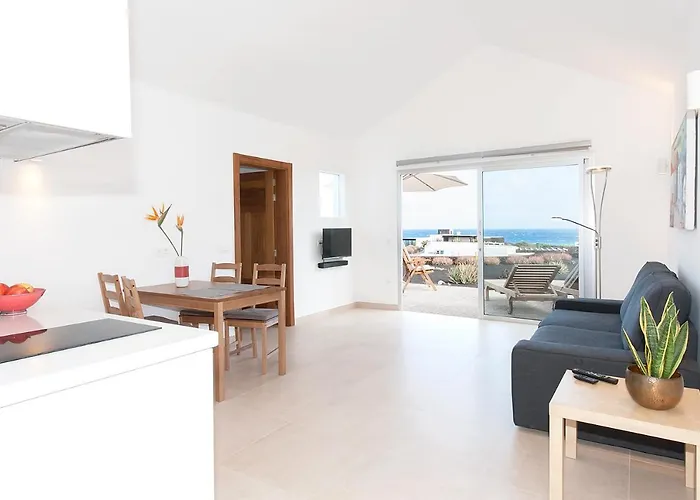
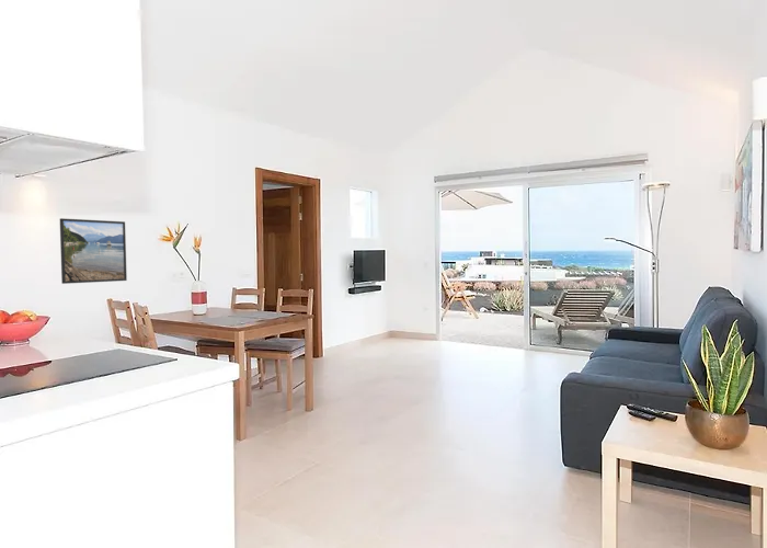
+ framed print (94, 251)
